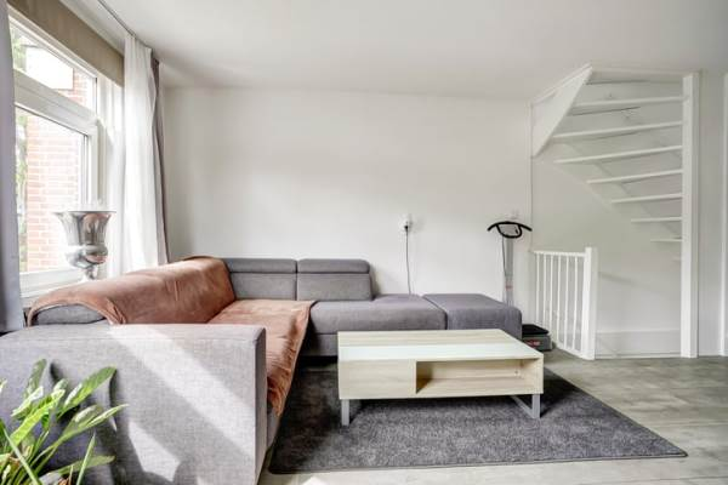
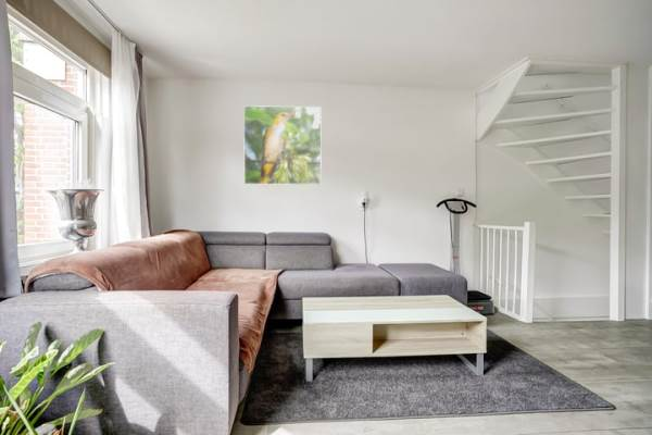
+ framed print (283, 145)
